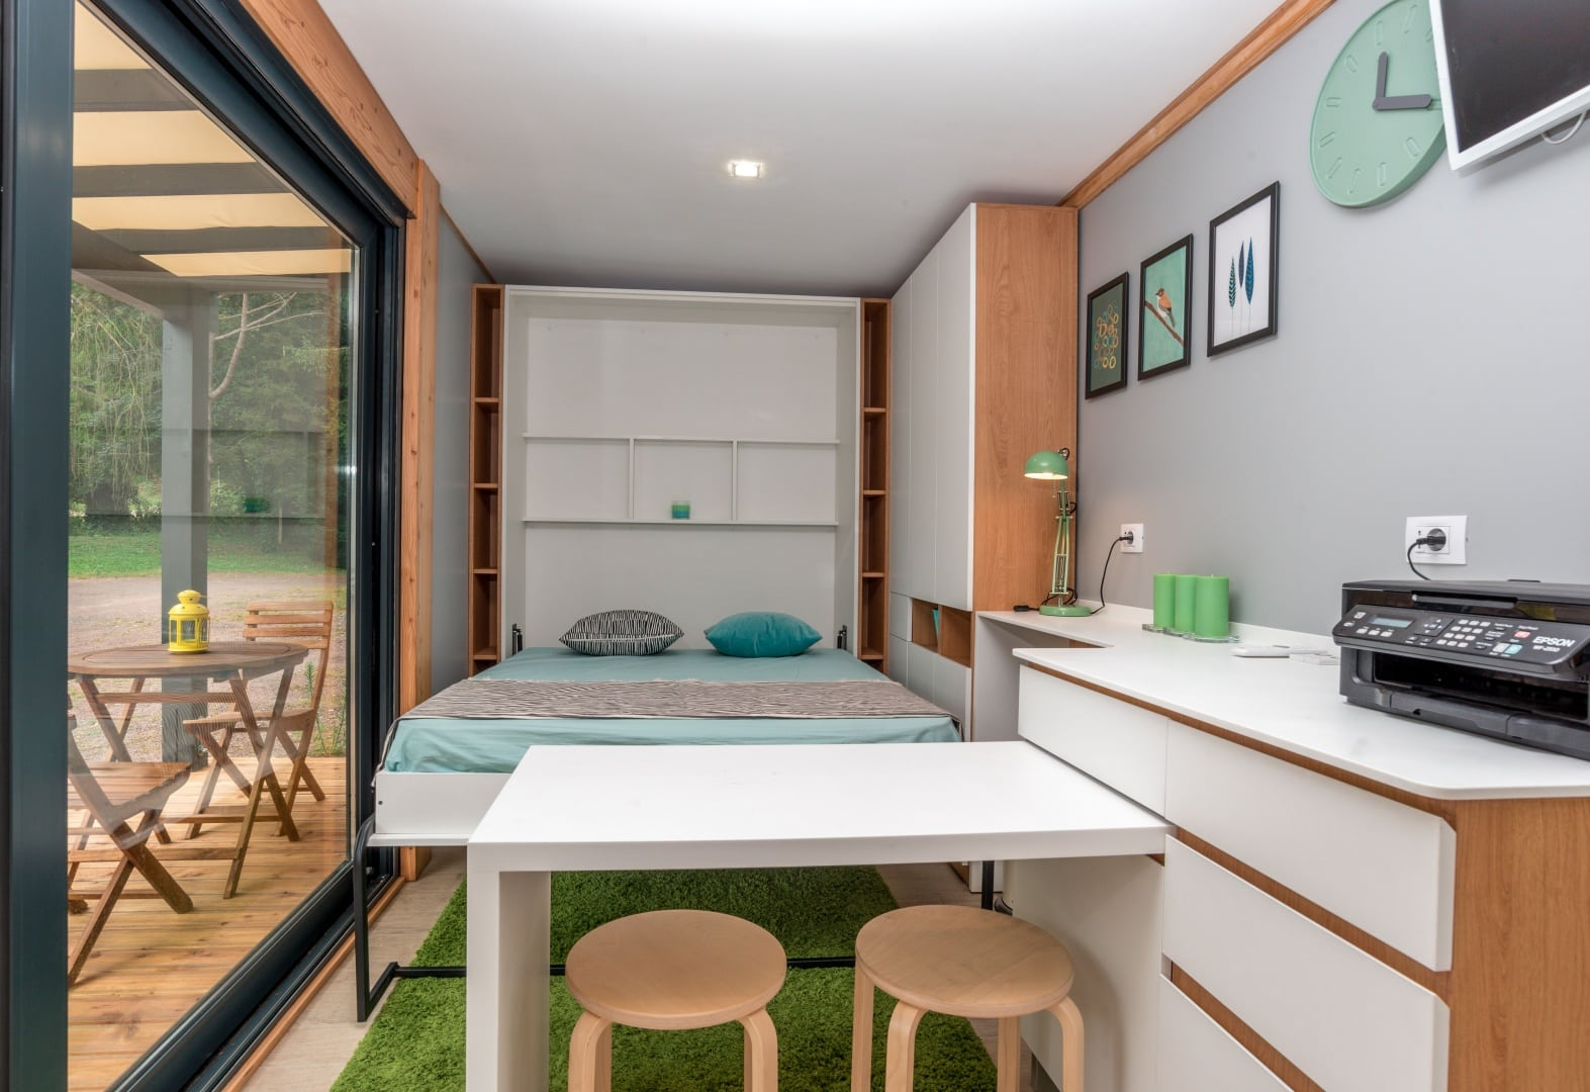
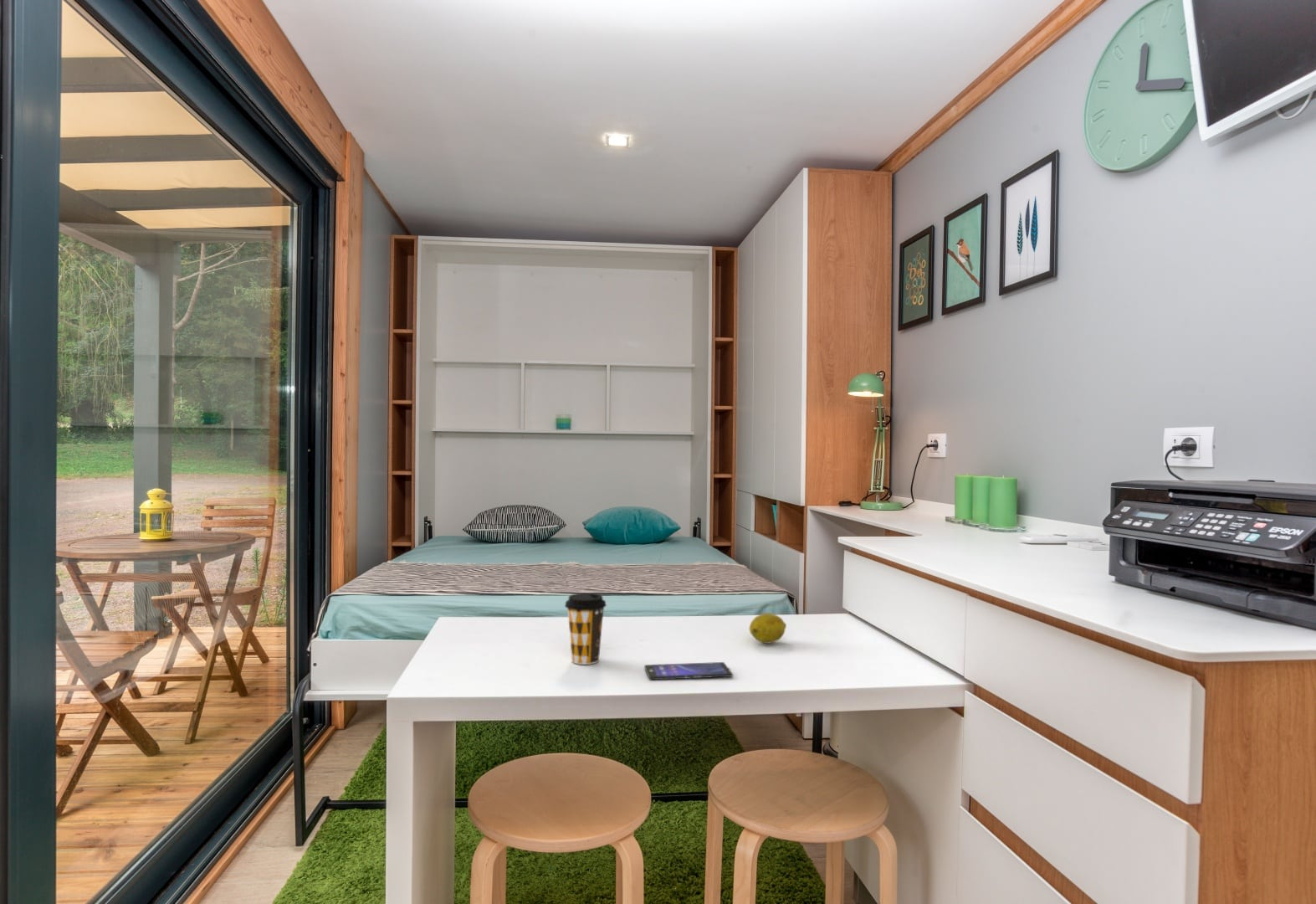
+ fruit (768, 628)
+ smartphone (688, 670)
+ coffee cup (585, 628)
